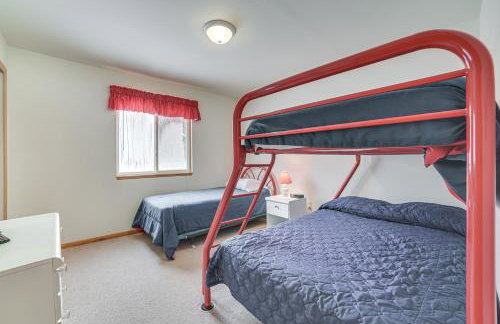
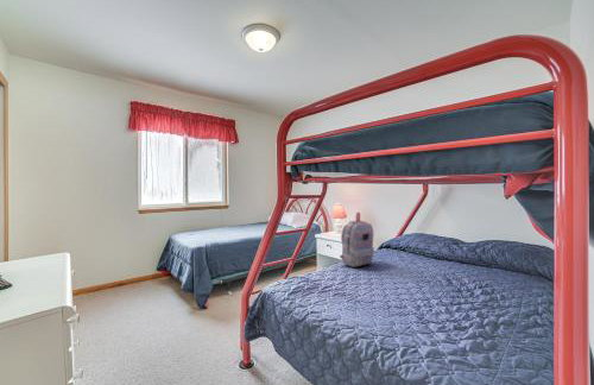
+ backpack (356, 238)
